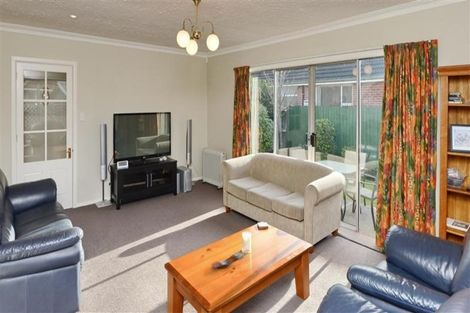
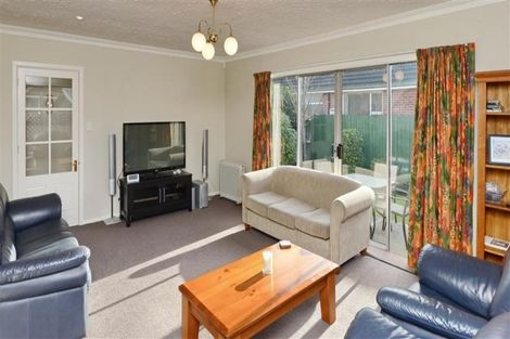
- magazine (229, 261)
